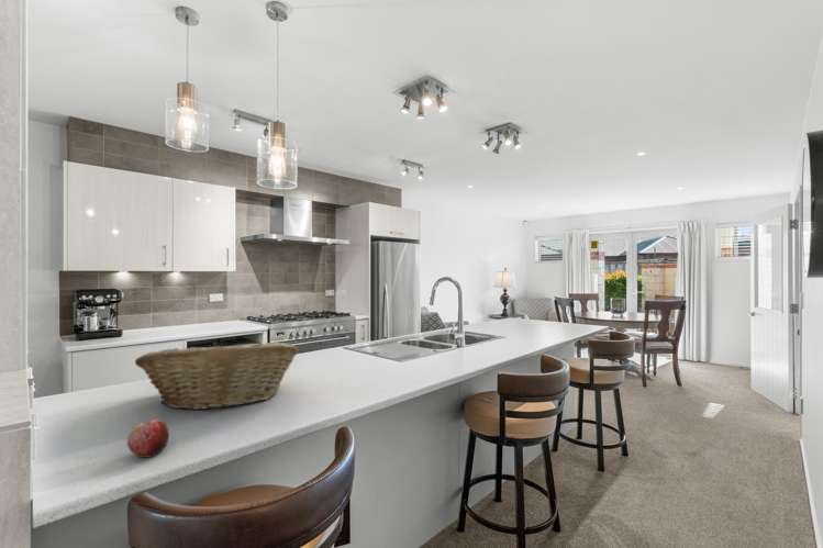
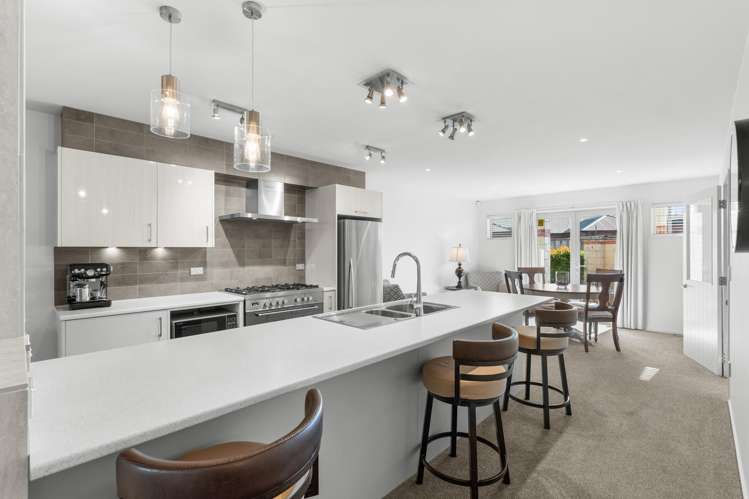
- apple (148, 436)
- fruit basket (222, 368)
